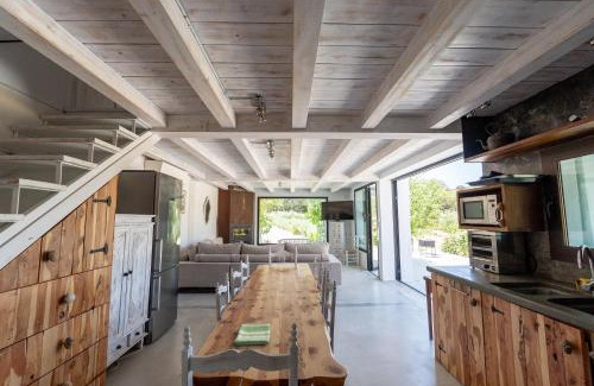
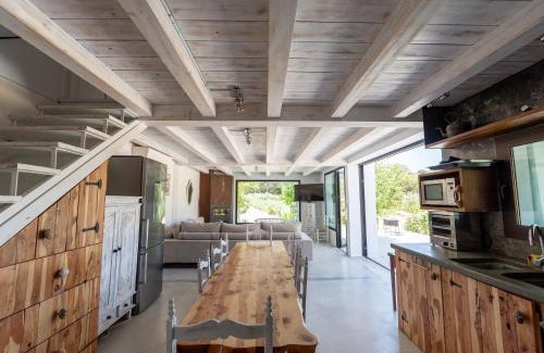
- dish towel (253, 333)
